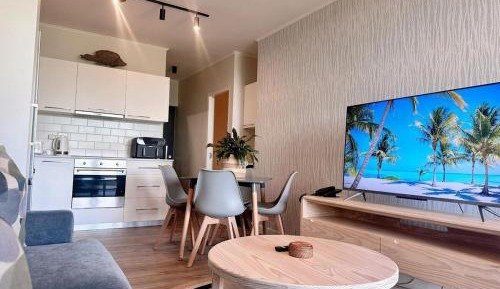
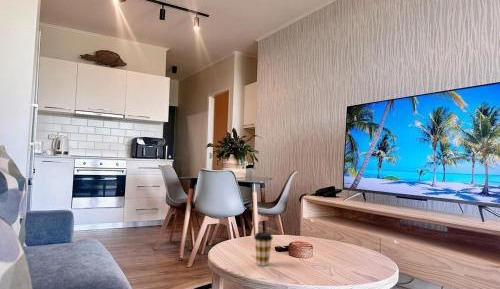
+ coffee cup (263, 248)
